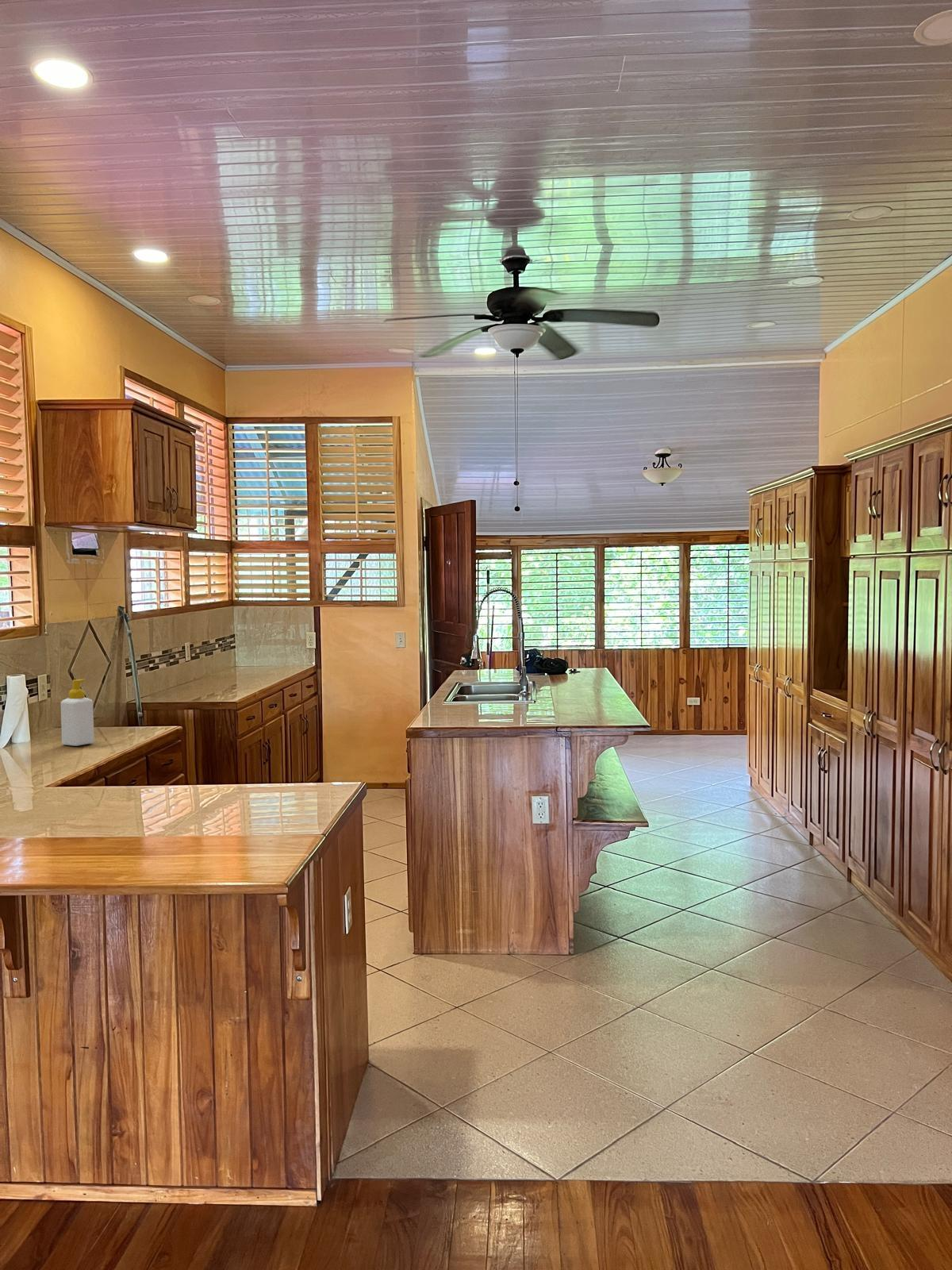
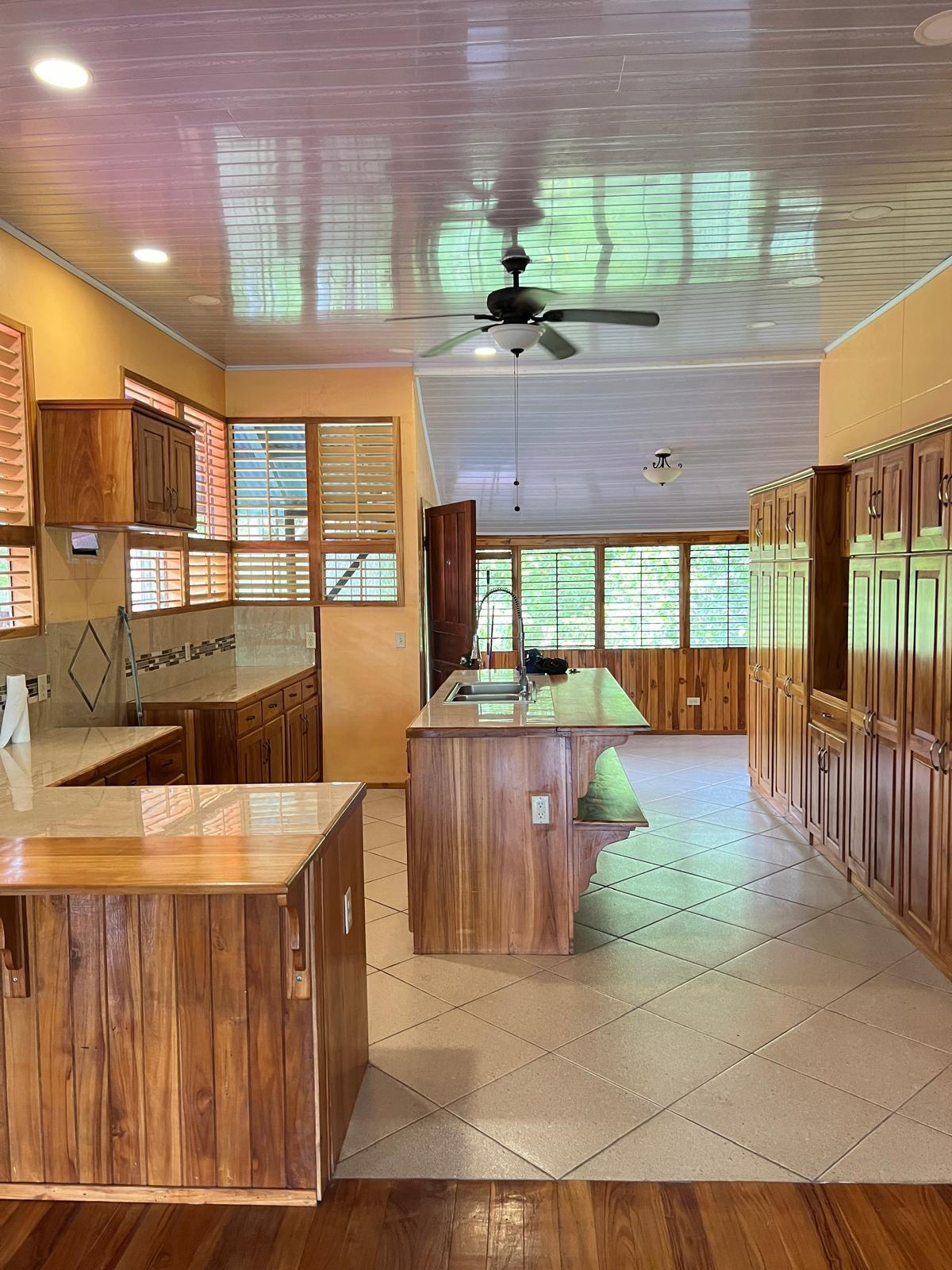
- soap bottle (77, 712)
